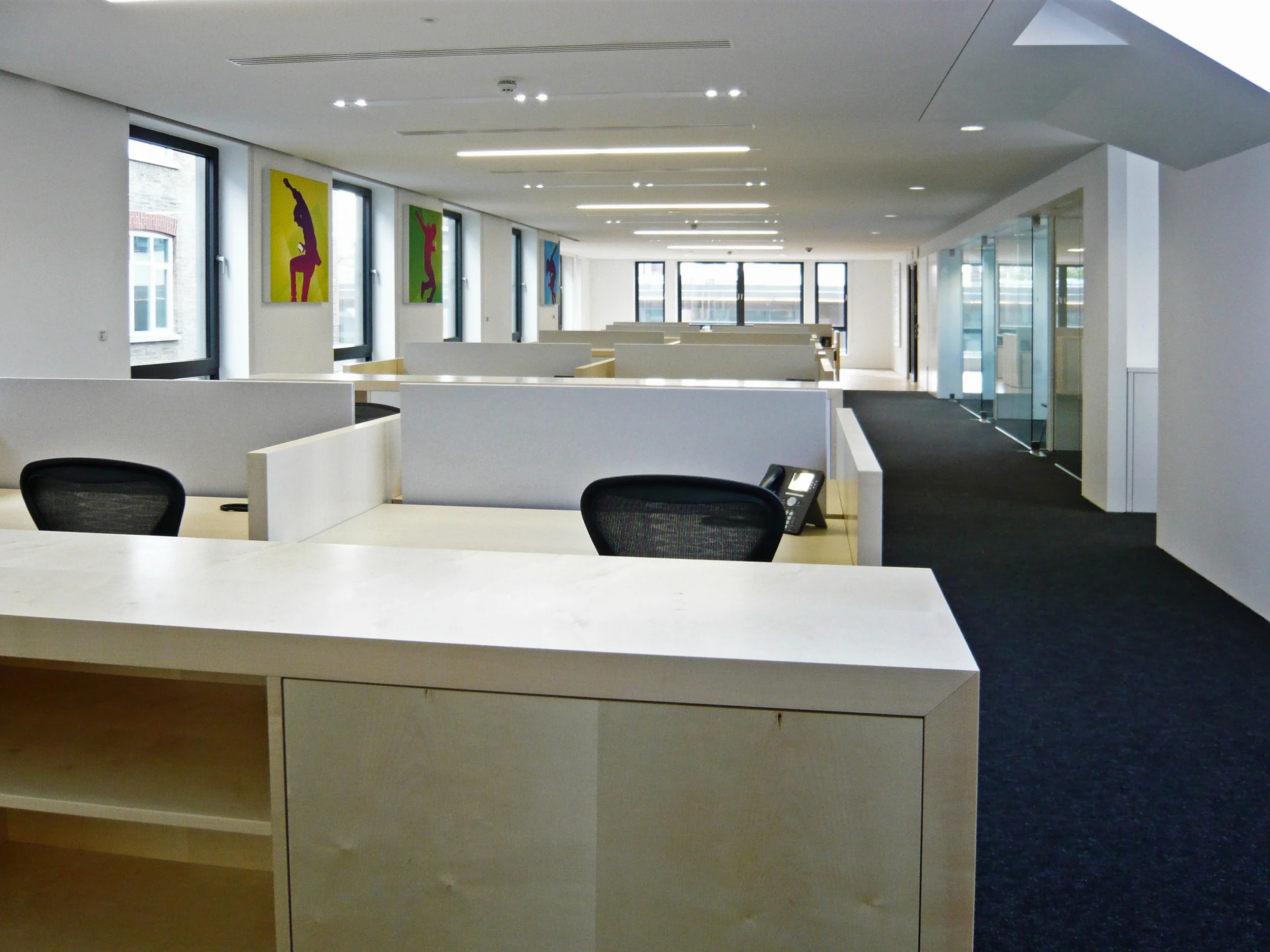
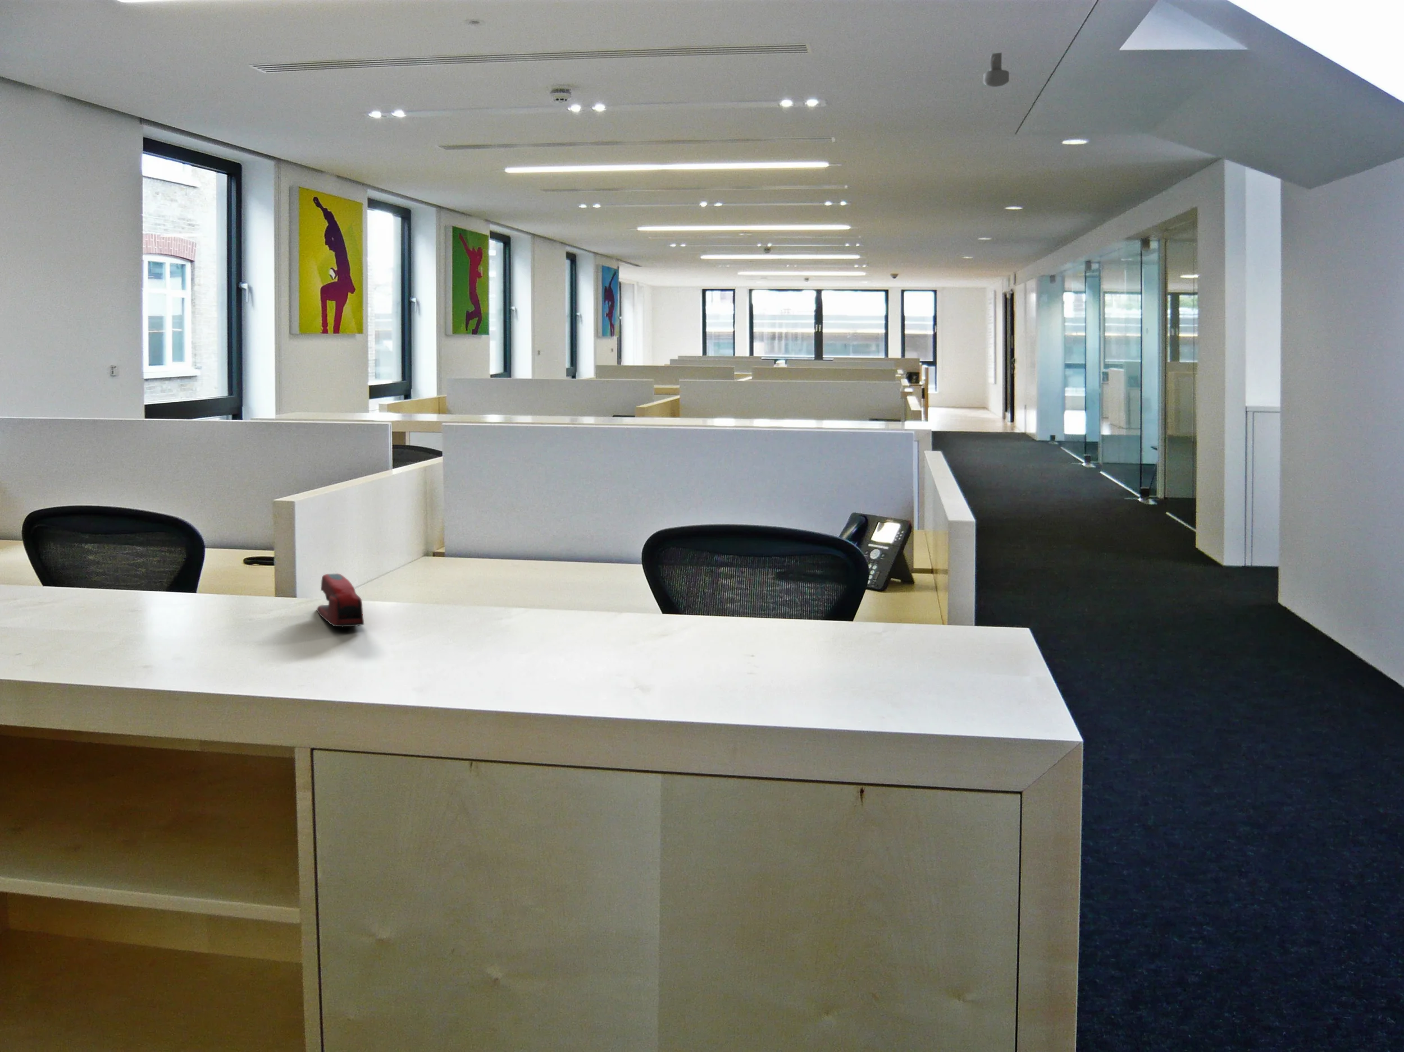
+ stapler (339, 598)
+ security camera (996, 69)
